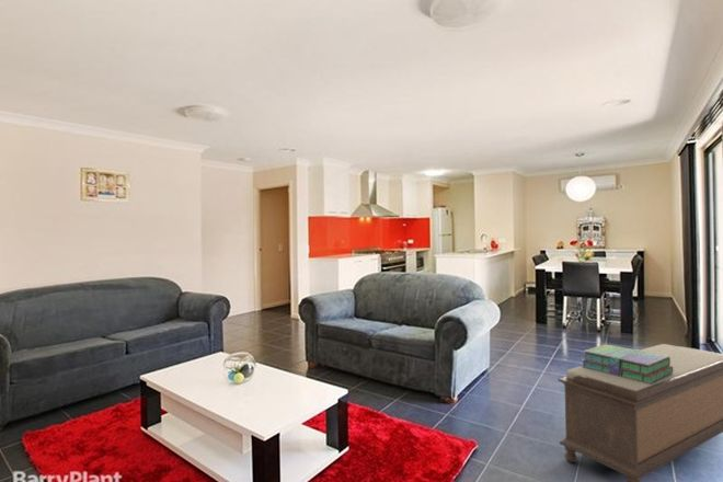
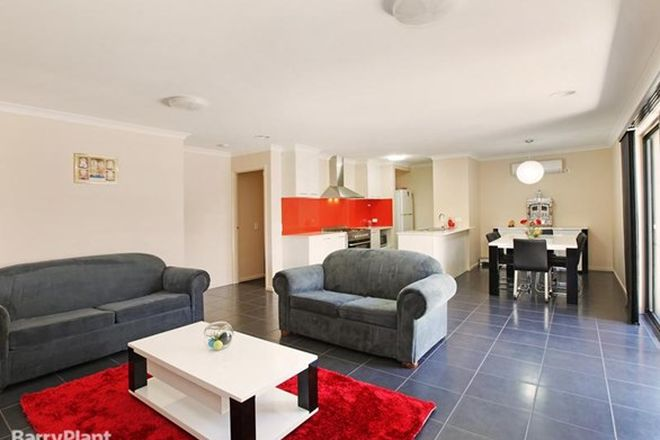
- bench (653, 404)
- stack of books (626, 360)
